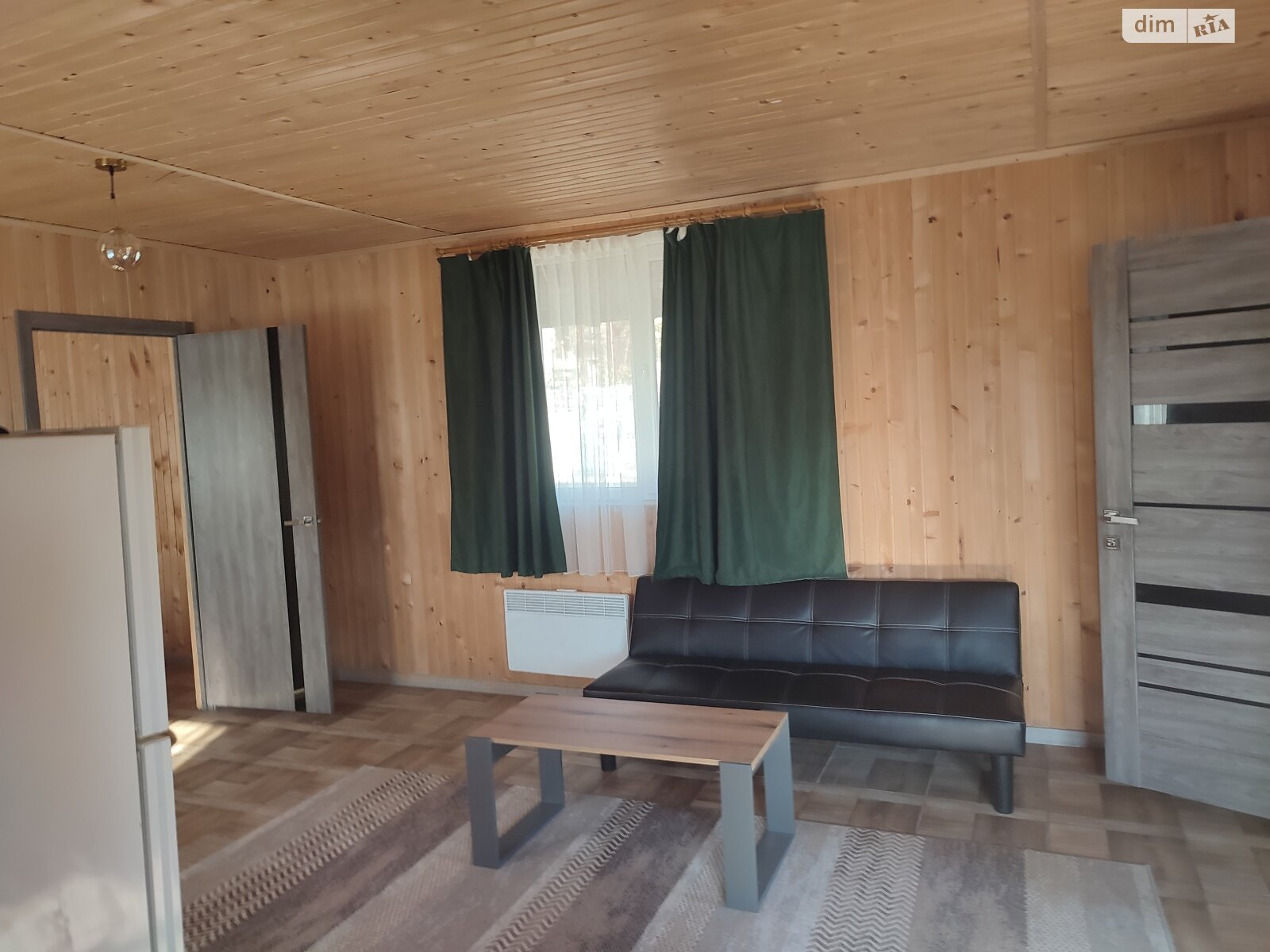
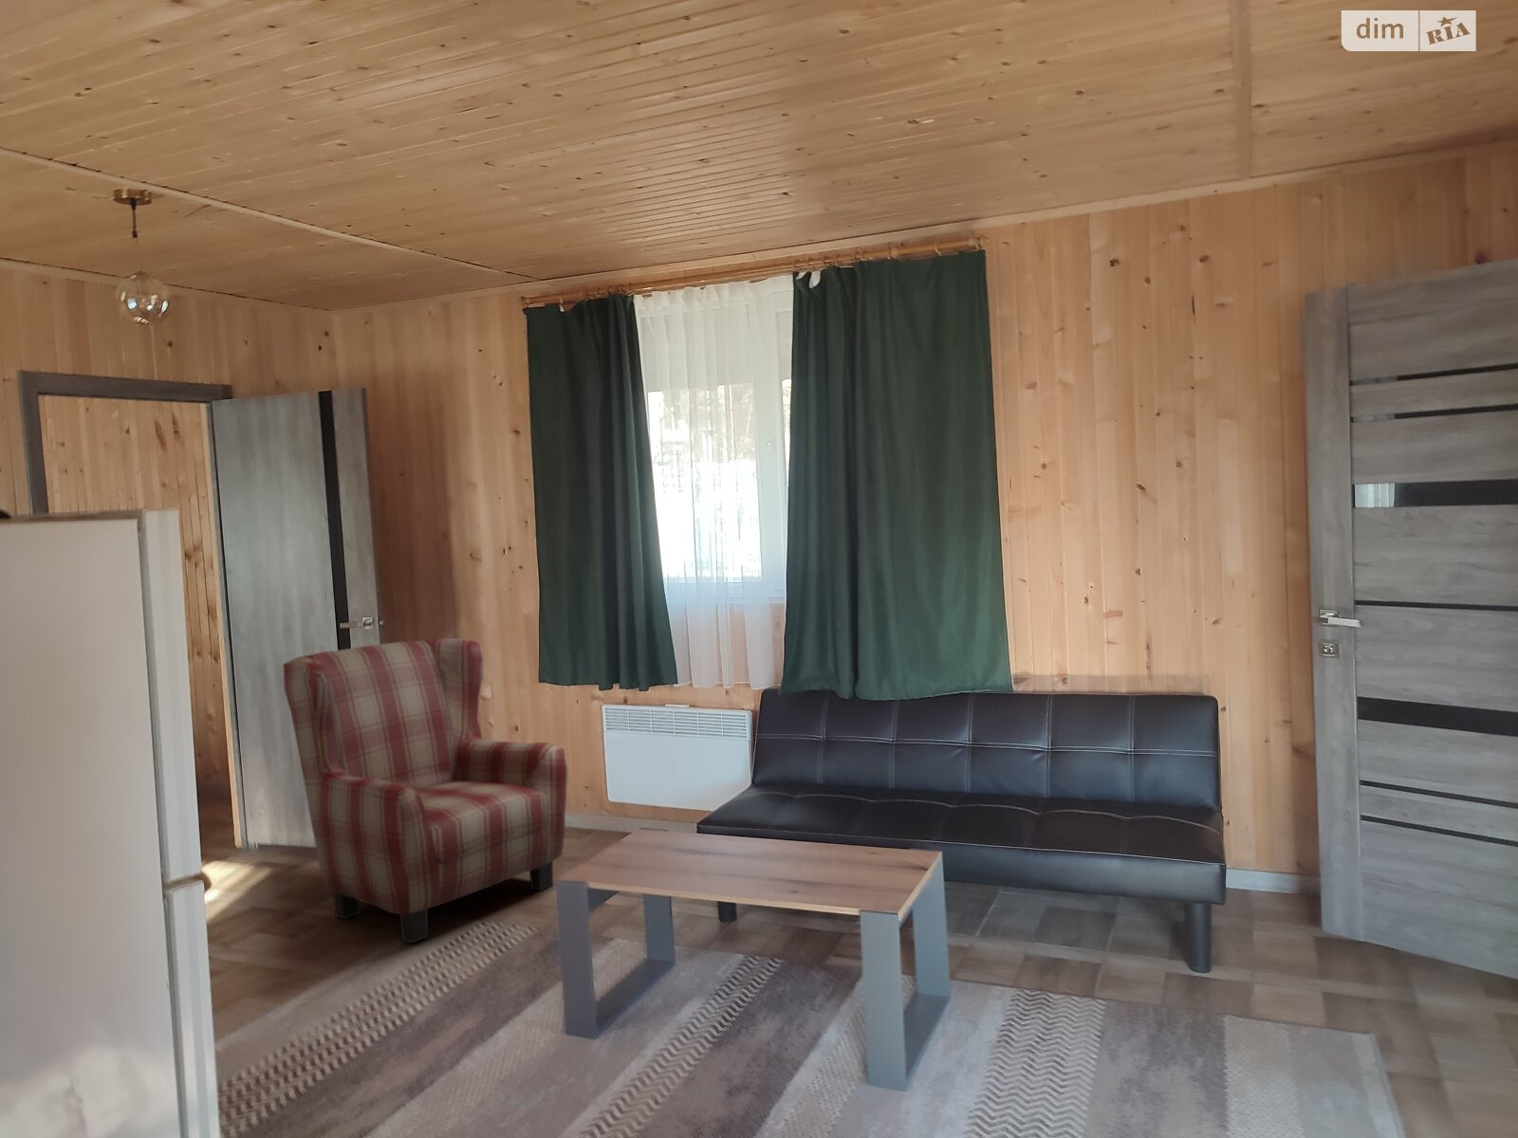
+ armchair (429, 773)
